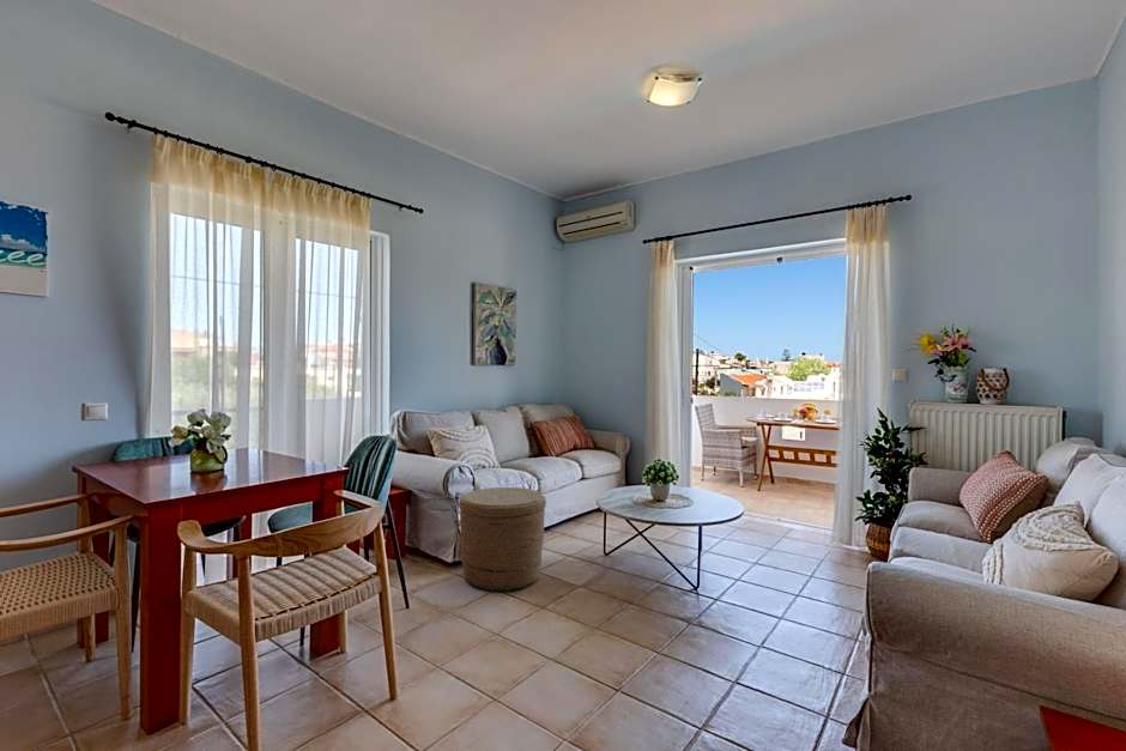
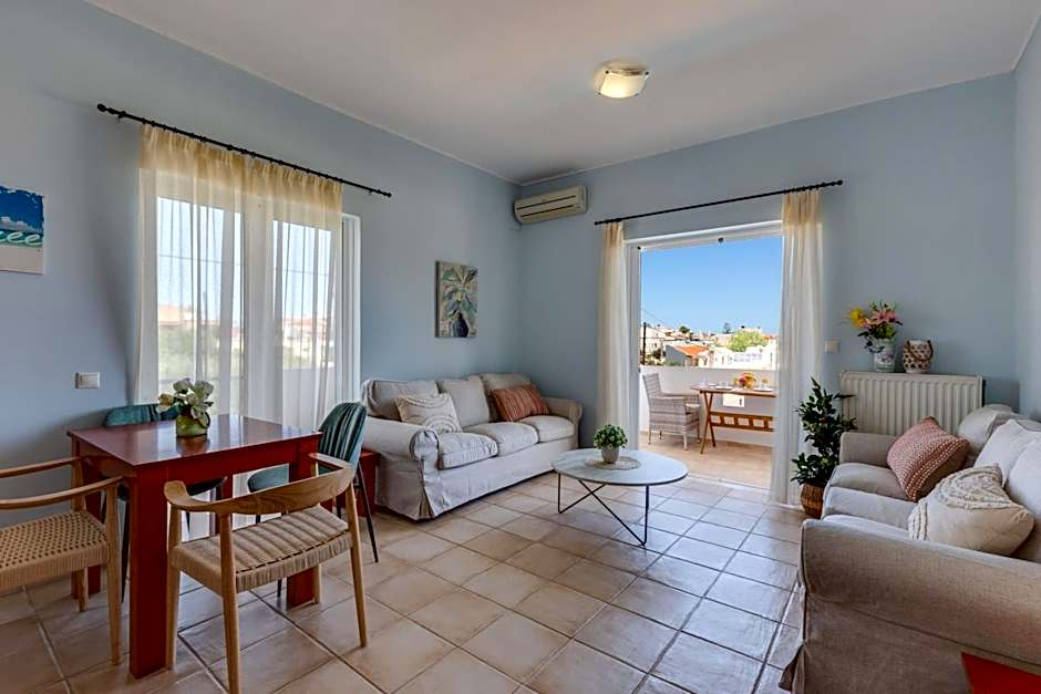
- basket (502, 535)
